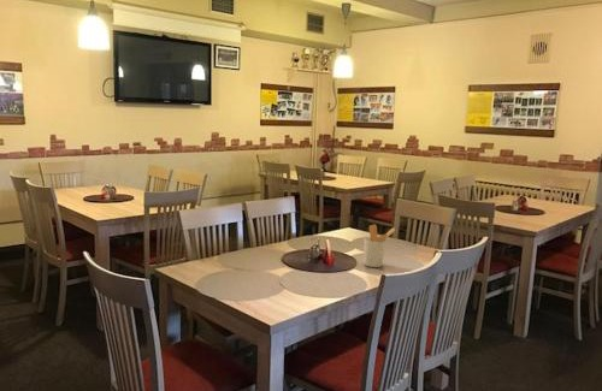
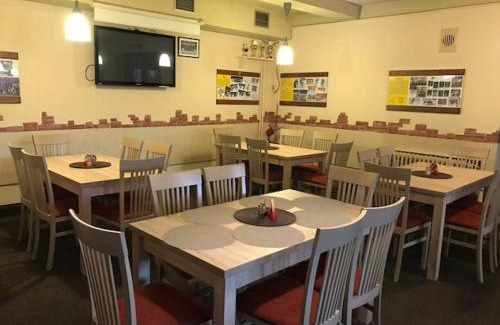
- utensil holder (379, 245)
